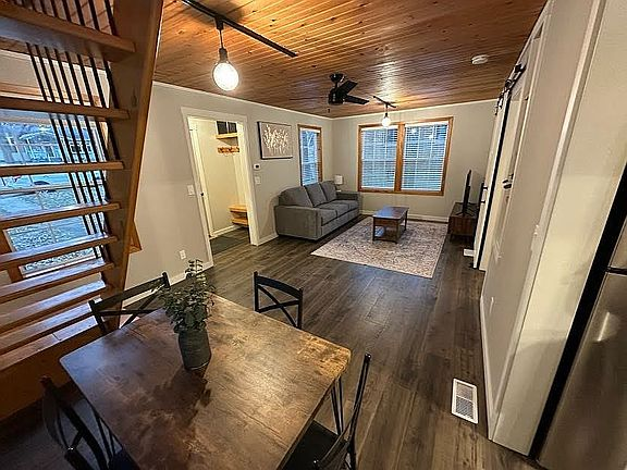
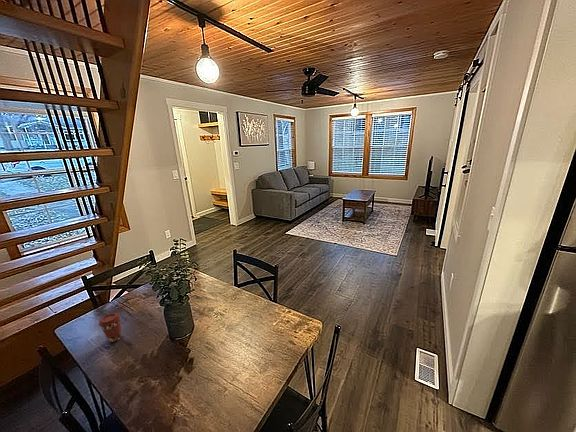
+ coffee cup (112, 327)
